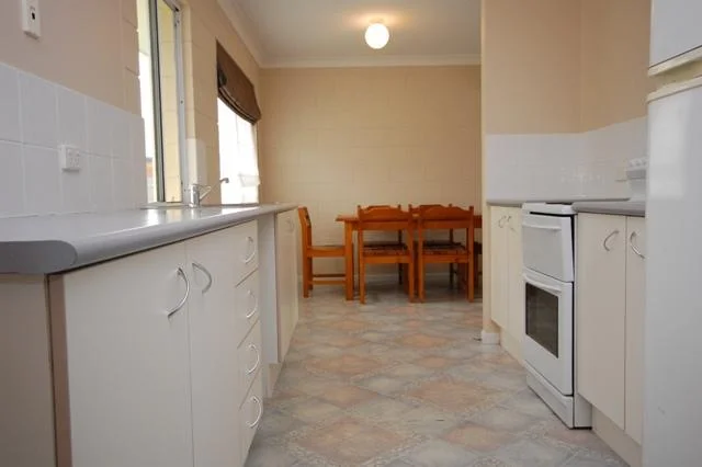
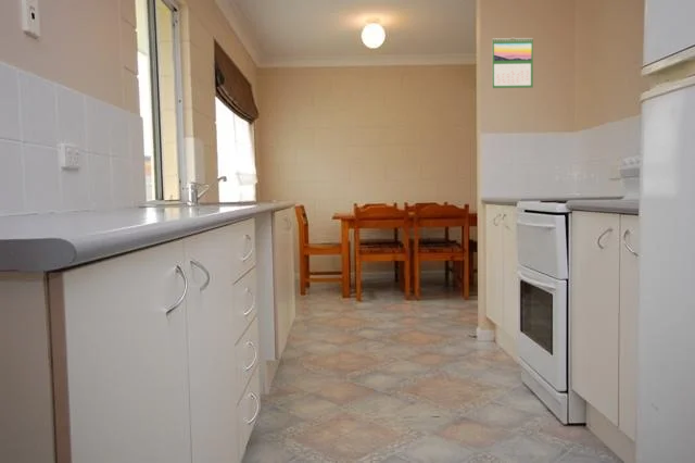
+ calendar (511, 62)
